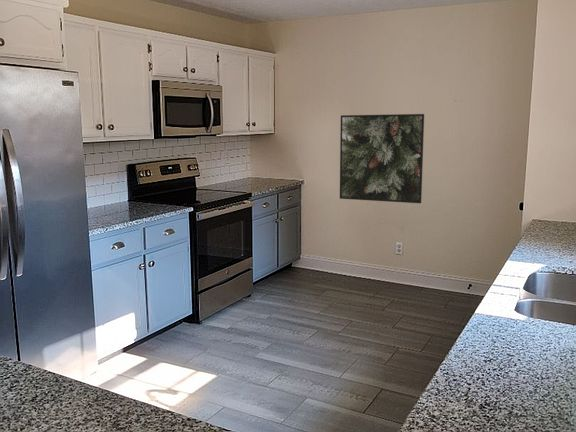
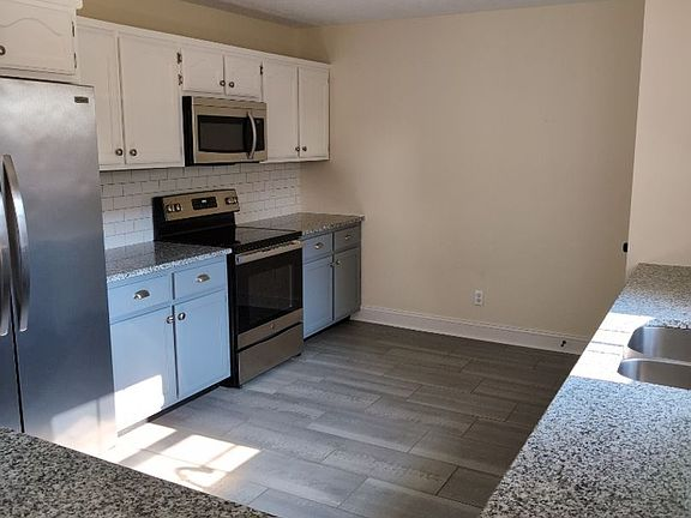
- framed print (380, 158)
